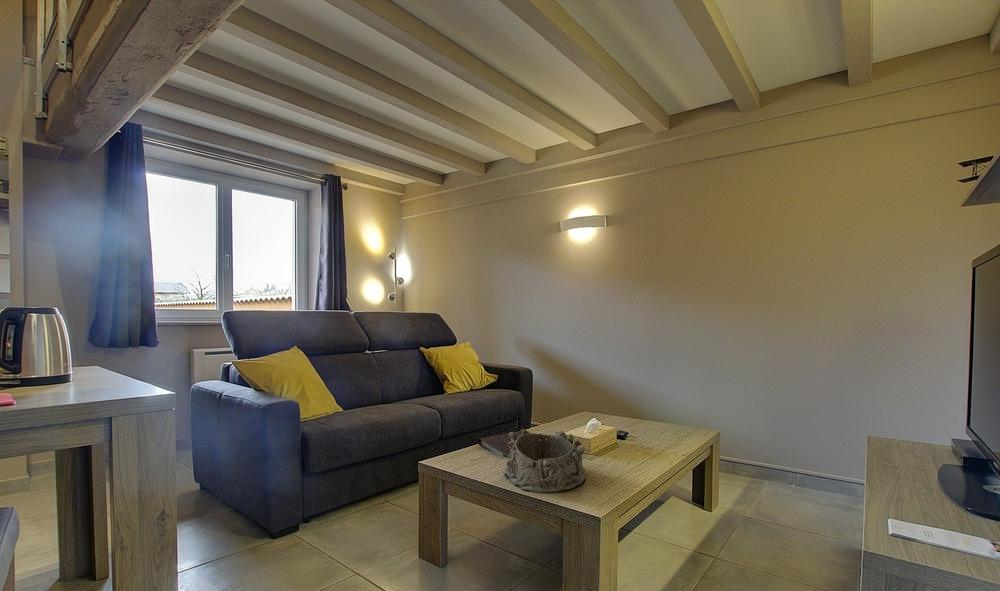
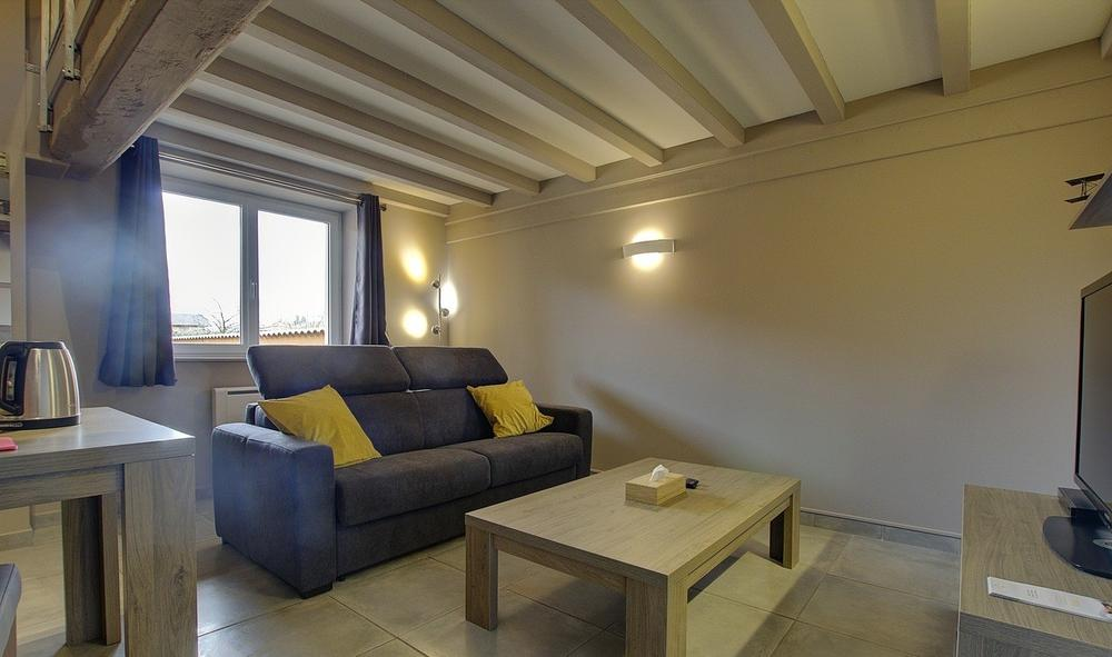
- notebook (510, 441)
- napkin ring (544, 456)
